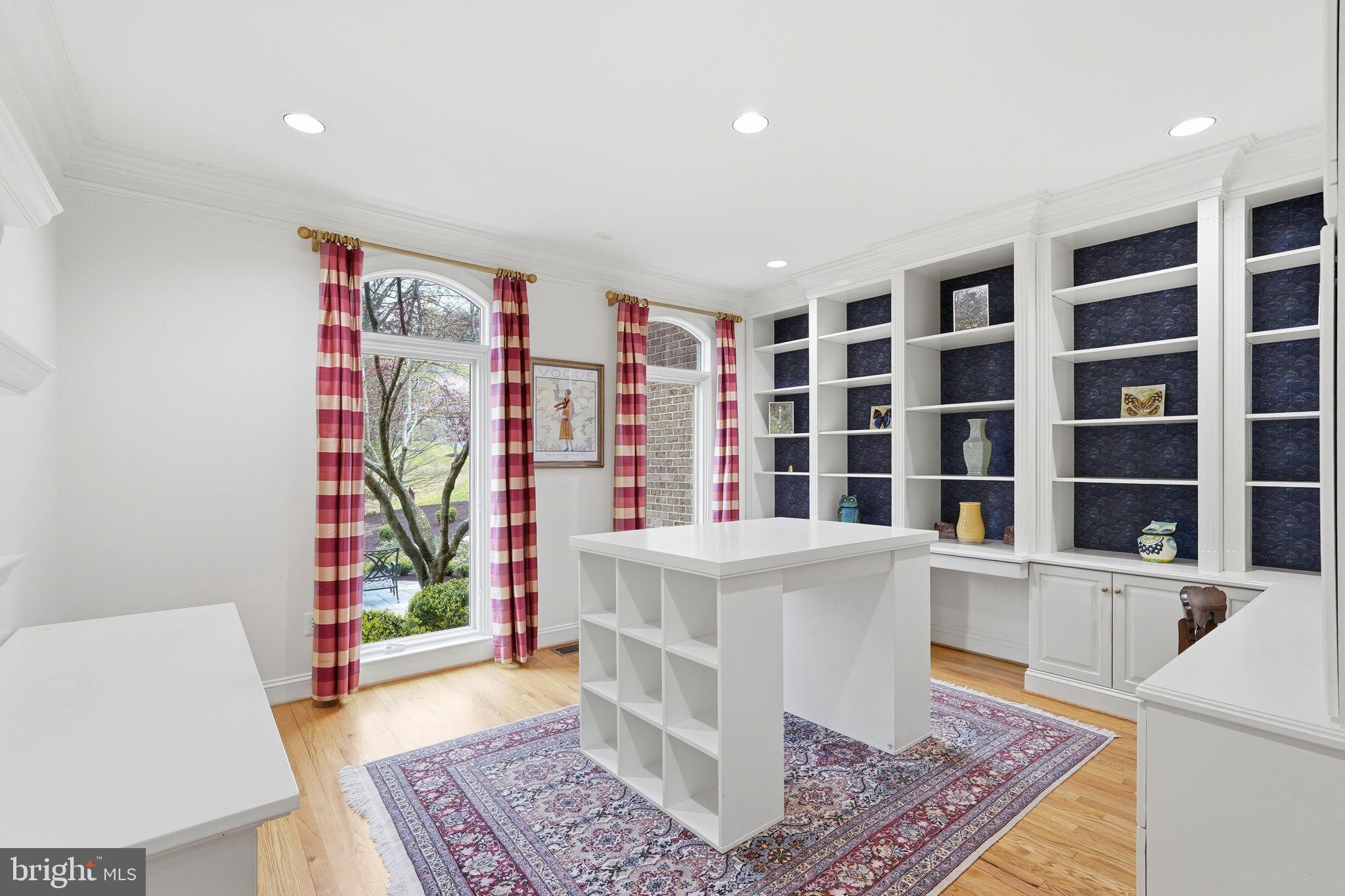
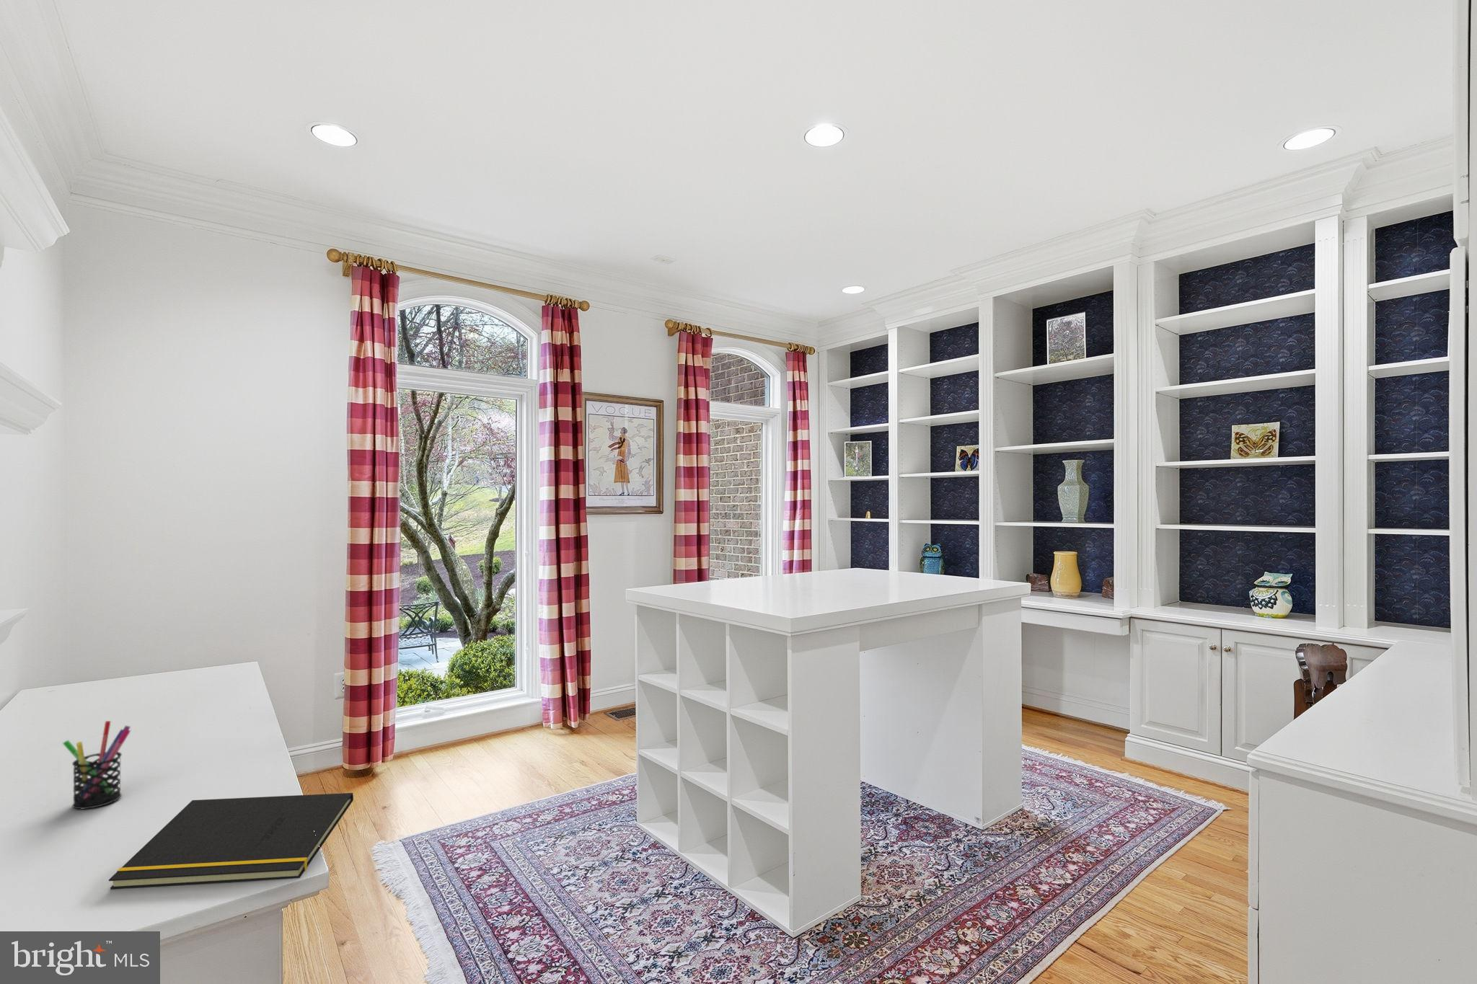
+ notepad (243, 836)
+ pen holder (93, 763)
